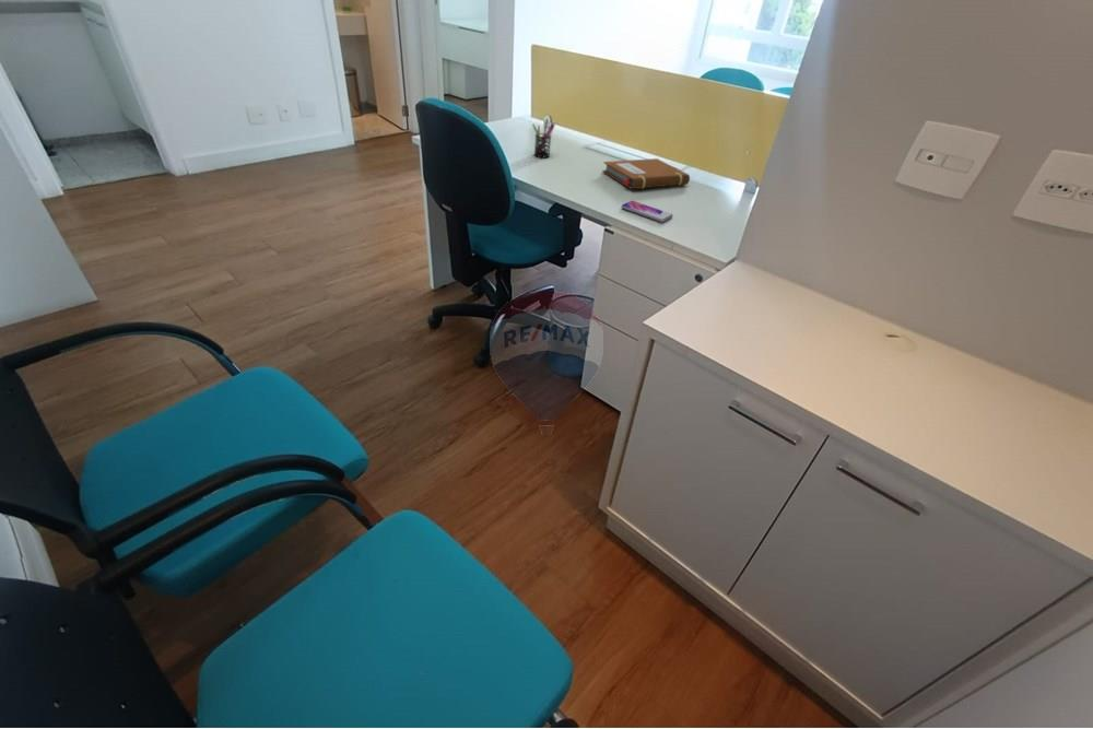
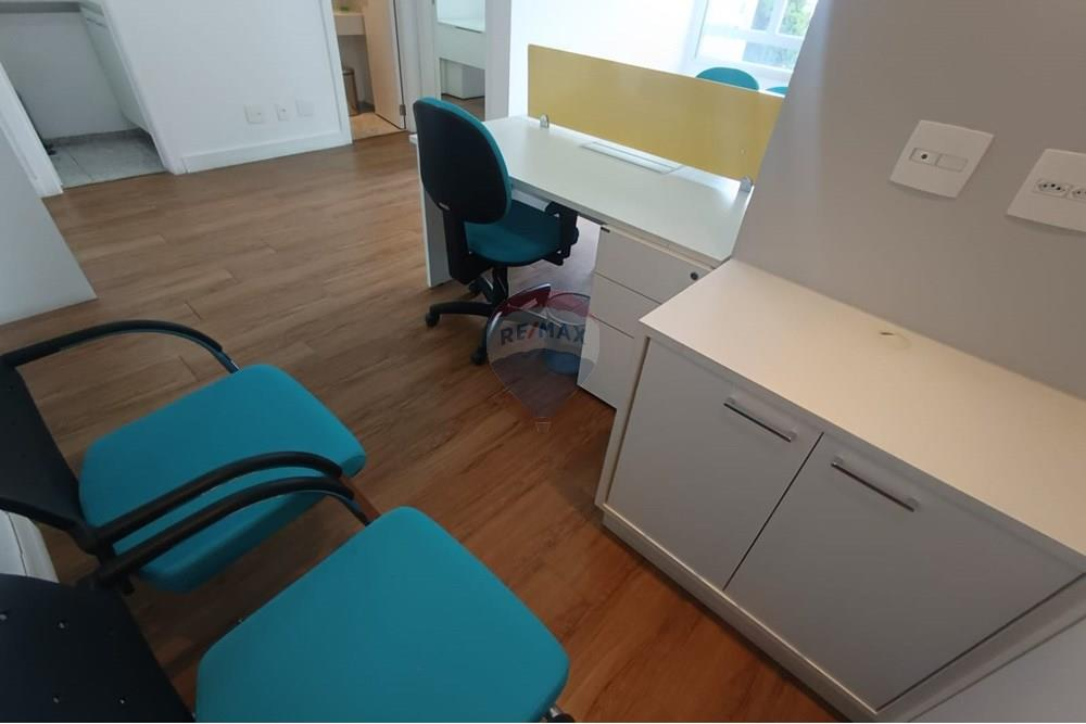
- notebook (644, 173)
- smartphone (646, 211)
- pen holder (541, 137)
